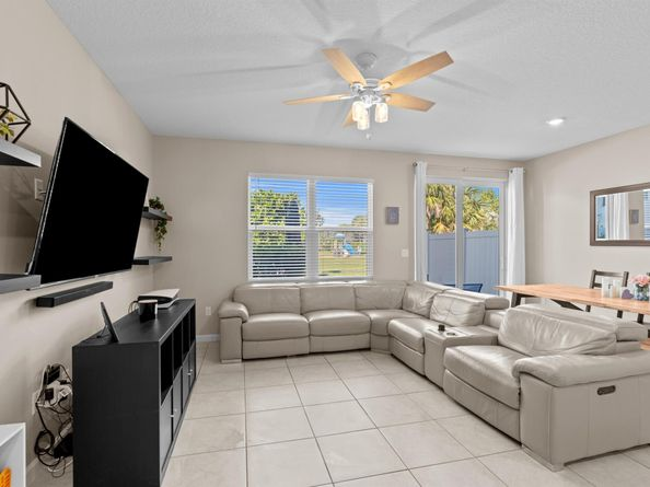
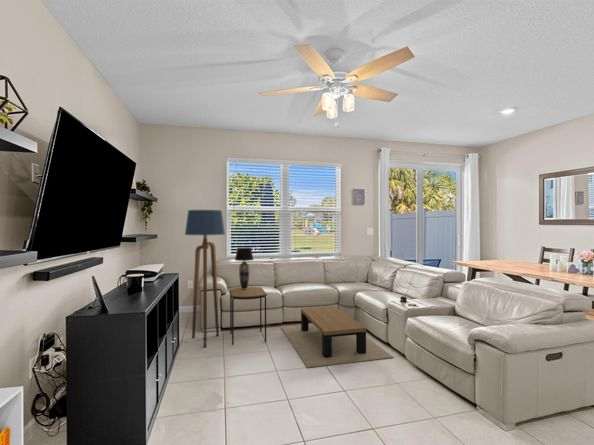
+ floor lamp (205, 275)
+ side table (260, 314)
+ coffee table (330, 329)
+ table lamp (244, 268)
